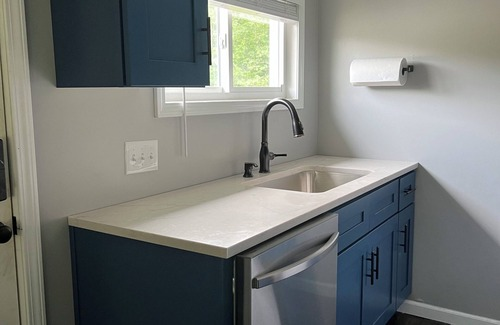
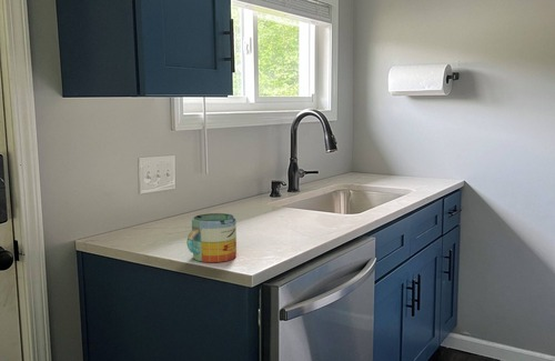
+ mug (209, 238)
